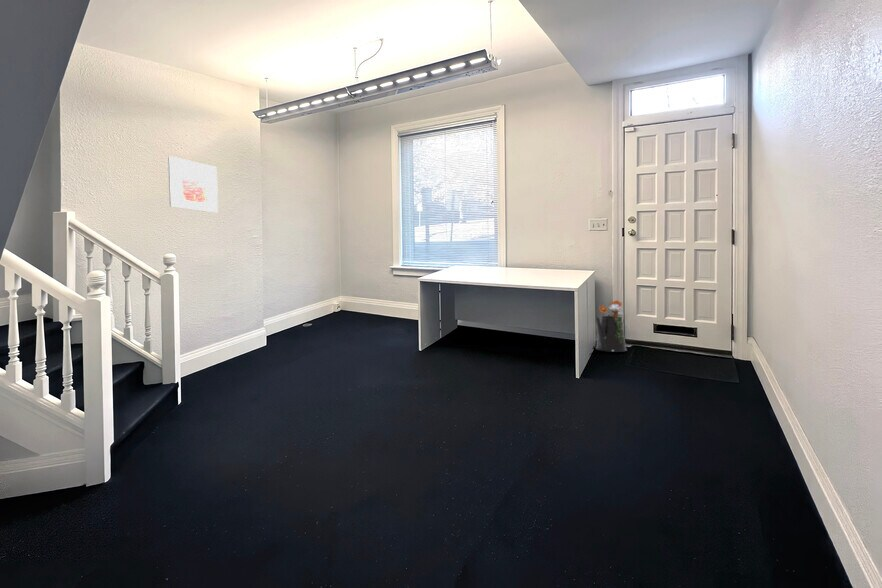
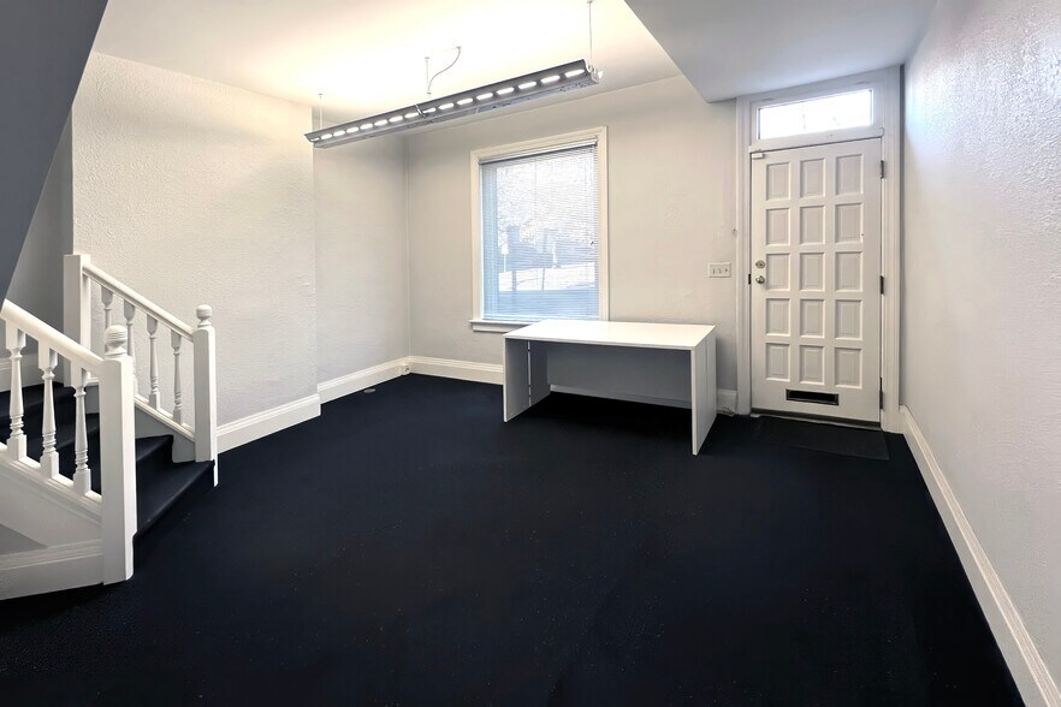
- watering can (611, 325)
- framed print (194, 185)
